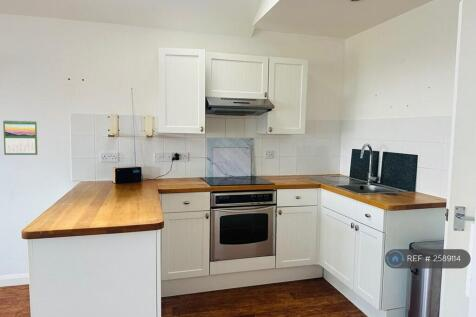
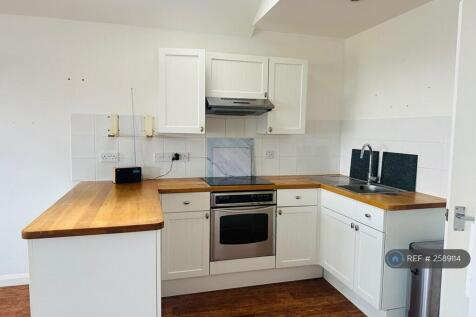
- calendar (20, 137)
